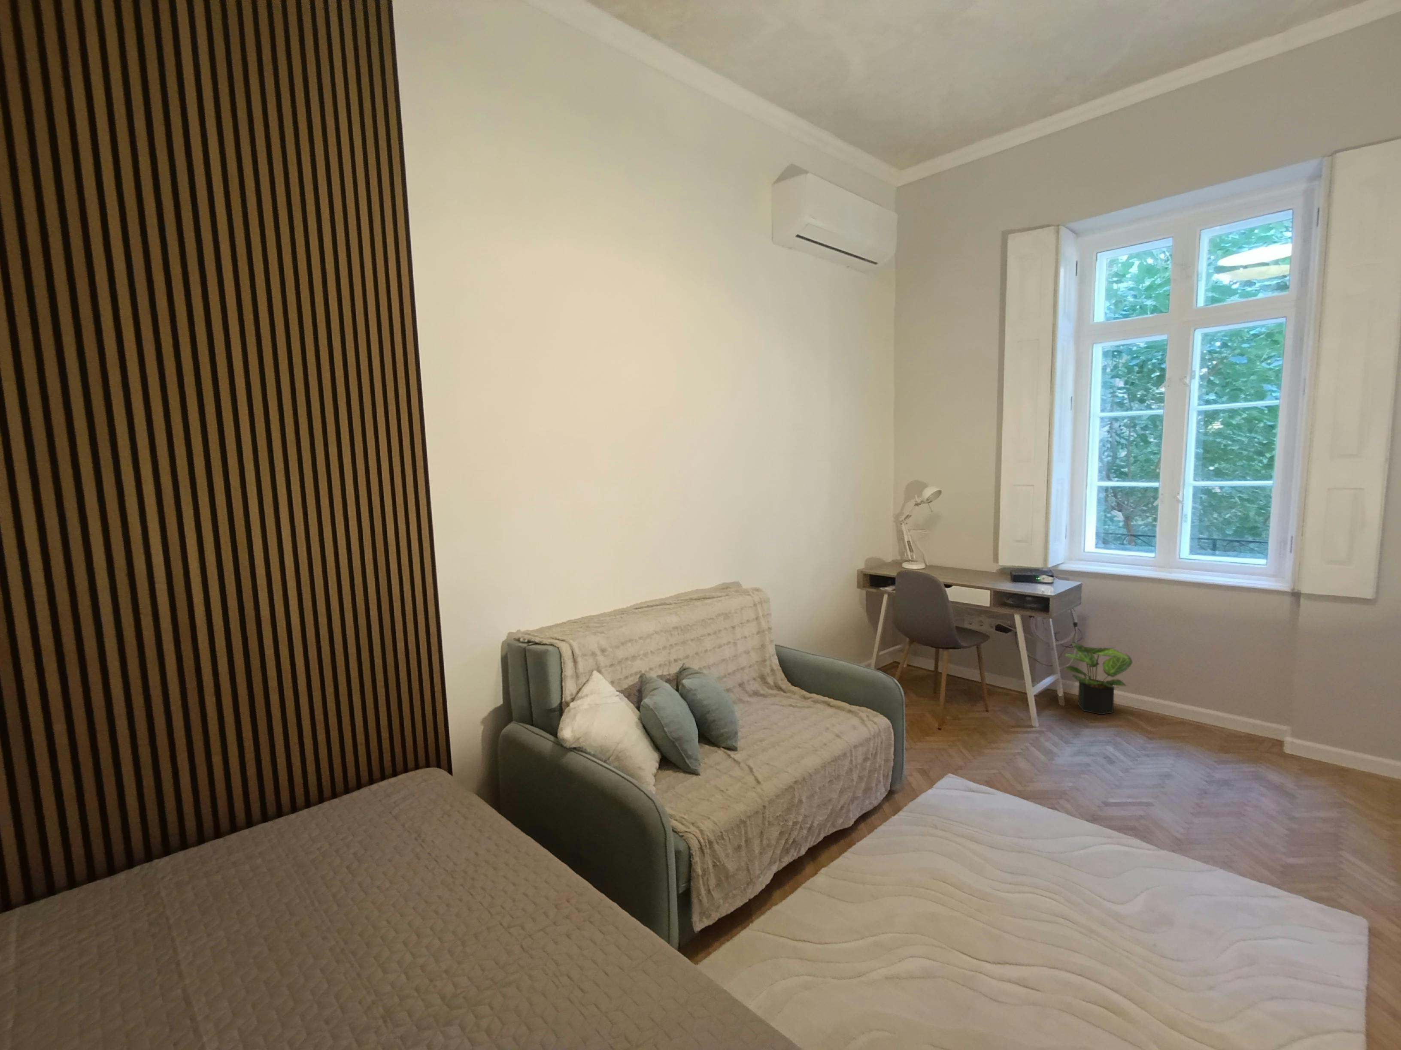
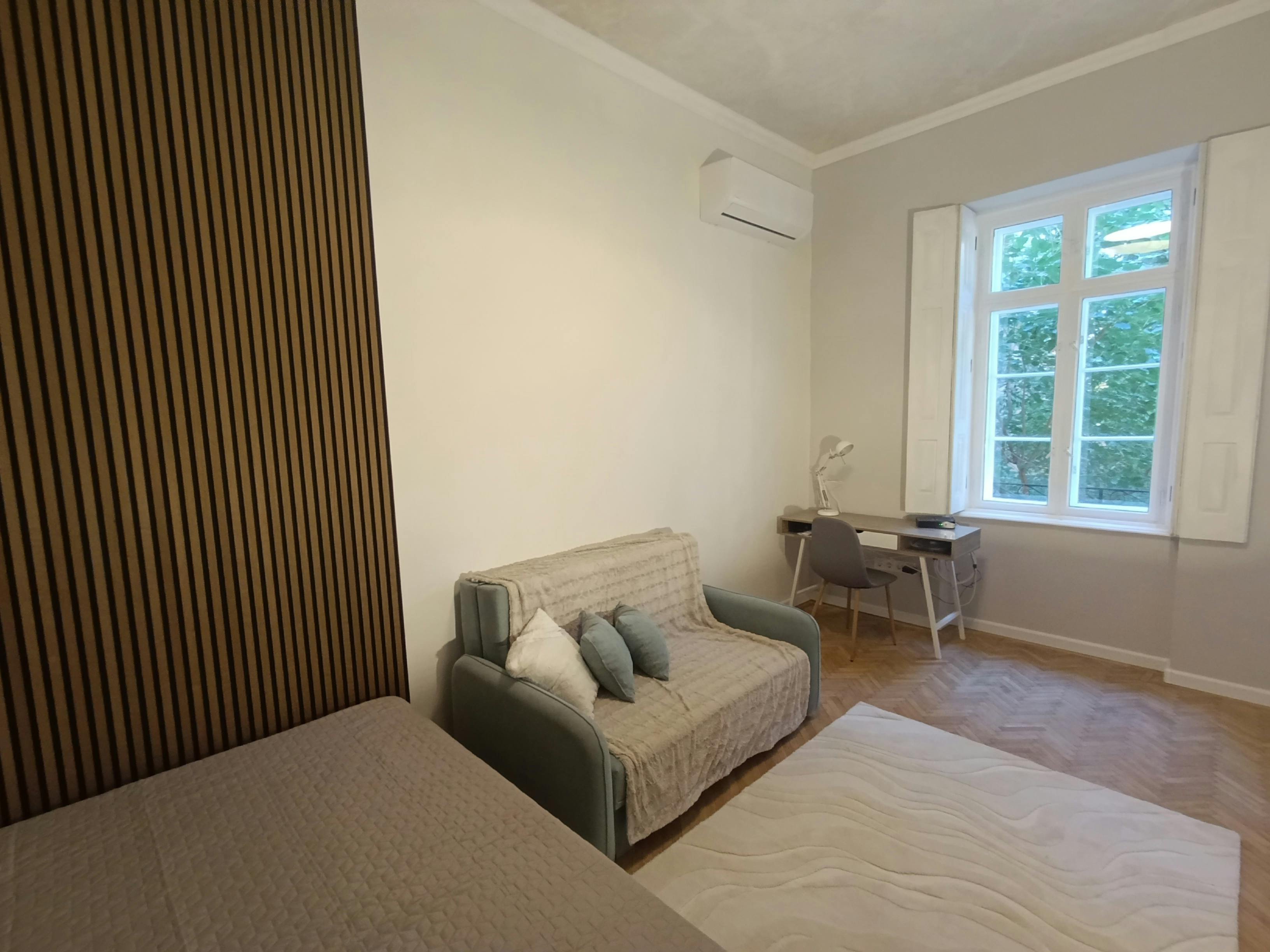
- potted plant (1091, 674)
